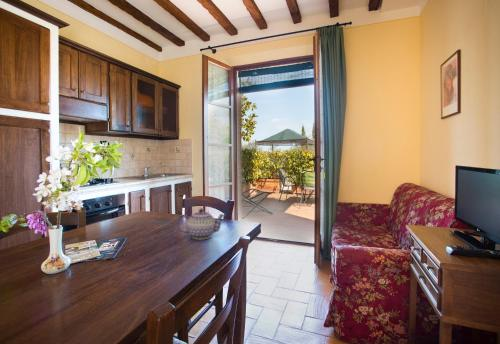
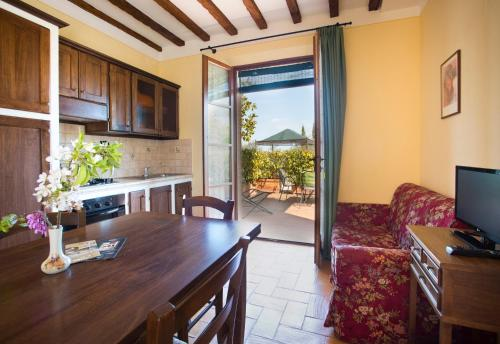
- teapot (201, 222)
